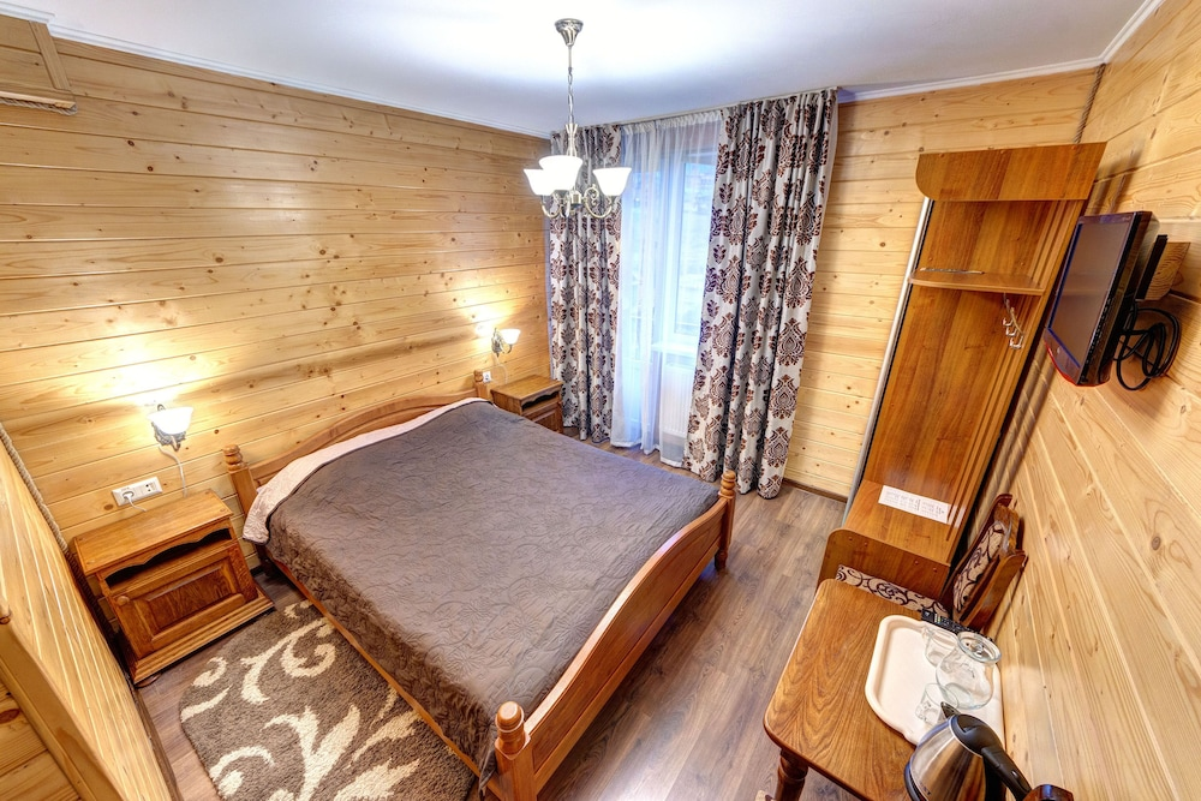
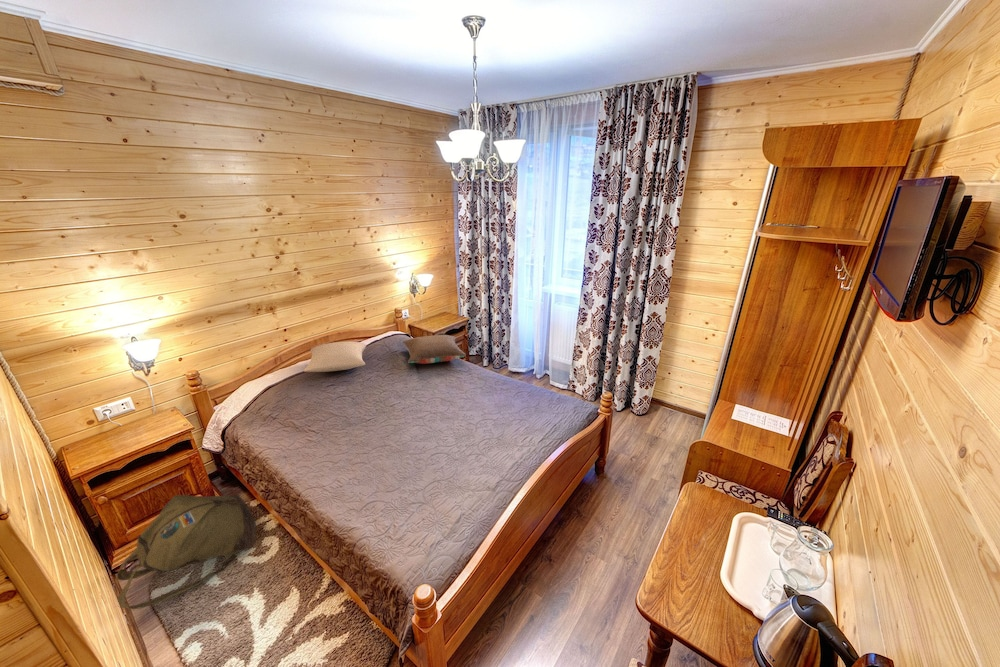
+ pillow (433, 348)
+ backpack (186, 538)
+ pillow (337, 356)
